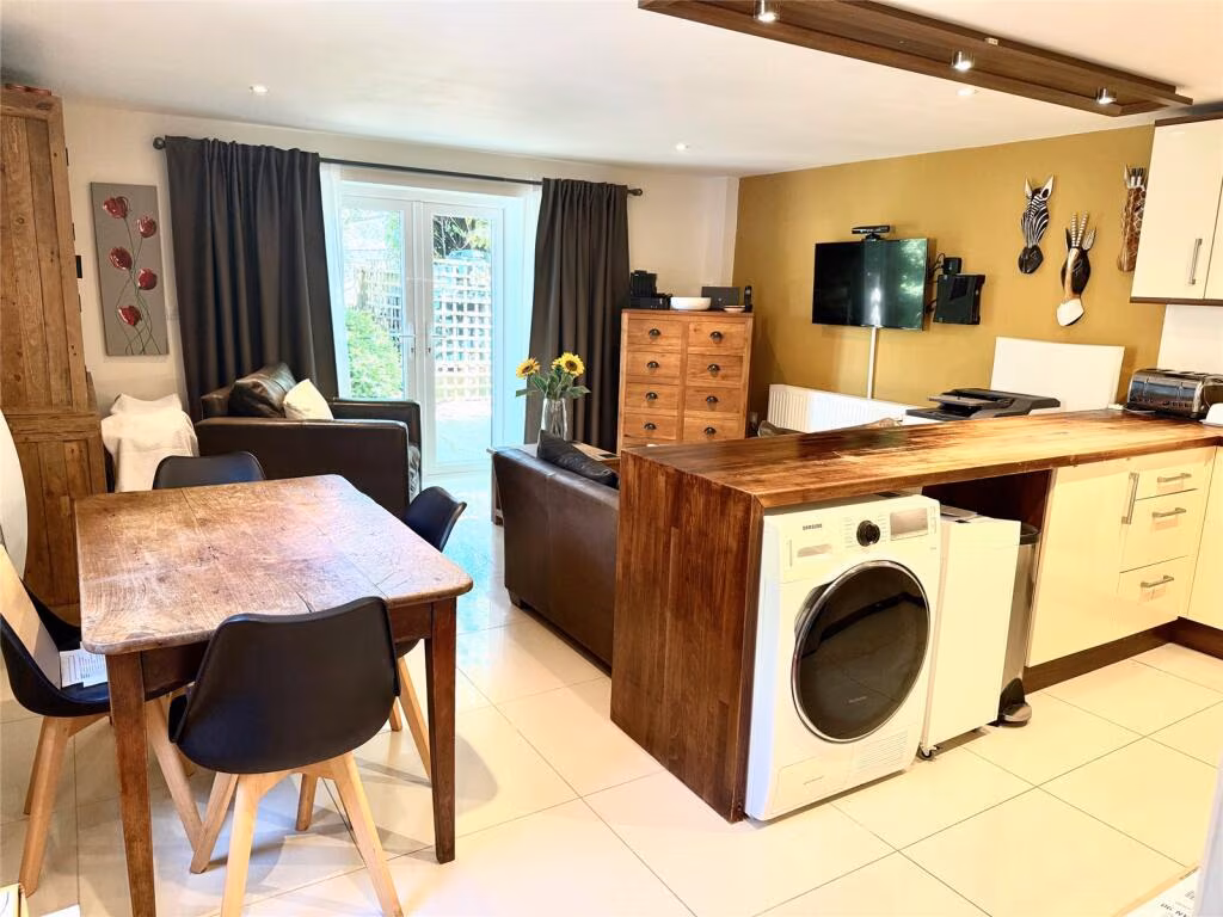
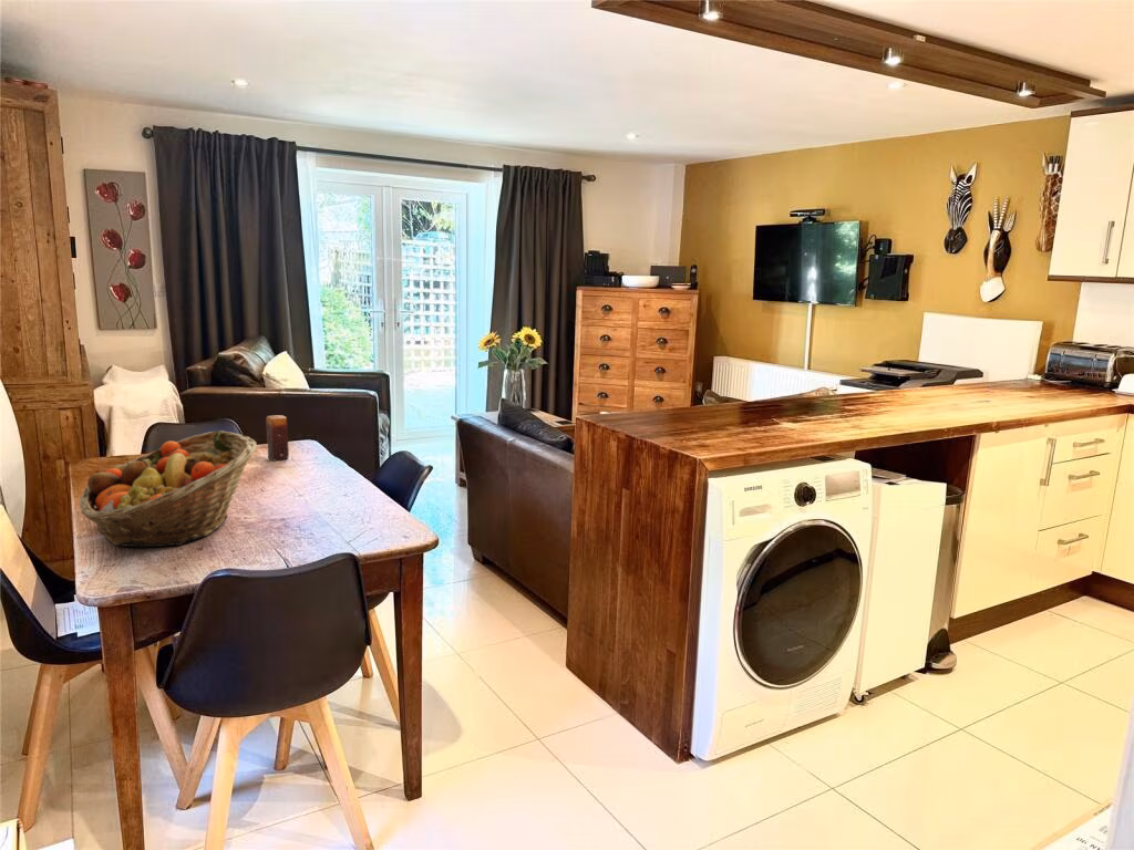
+ candle (277, 437)
+ fruit basket (171, 485)
